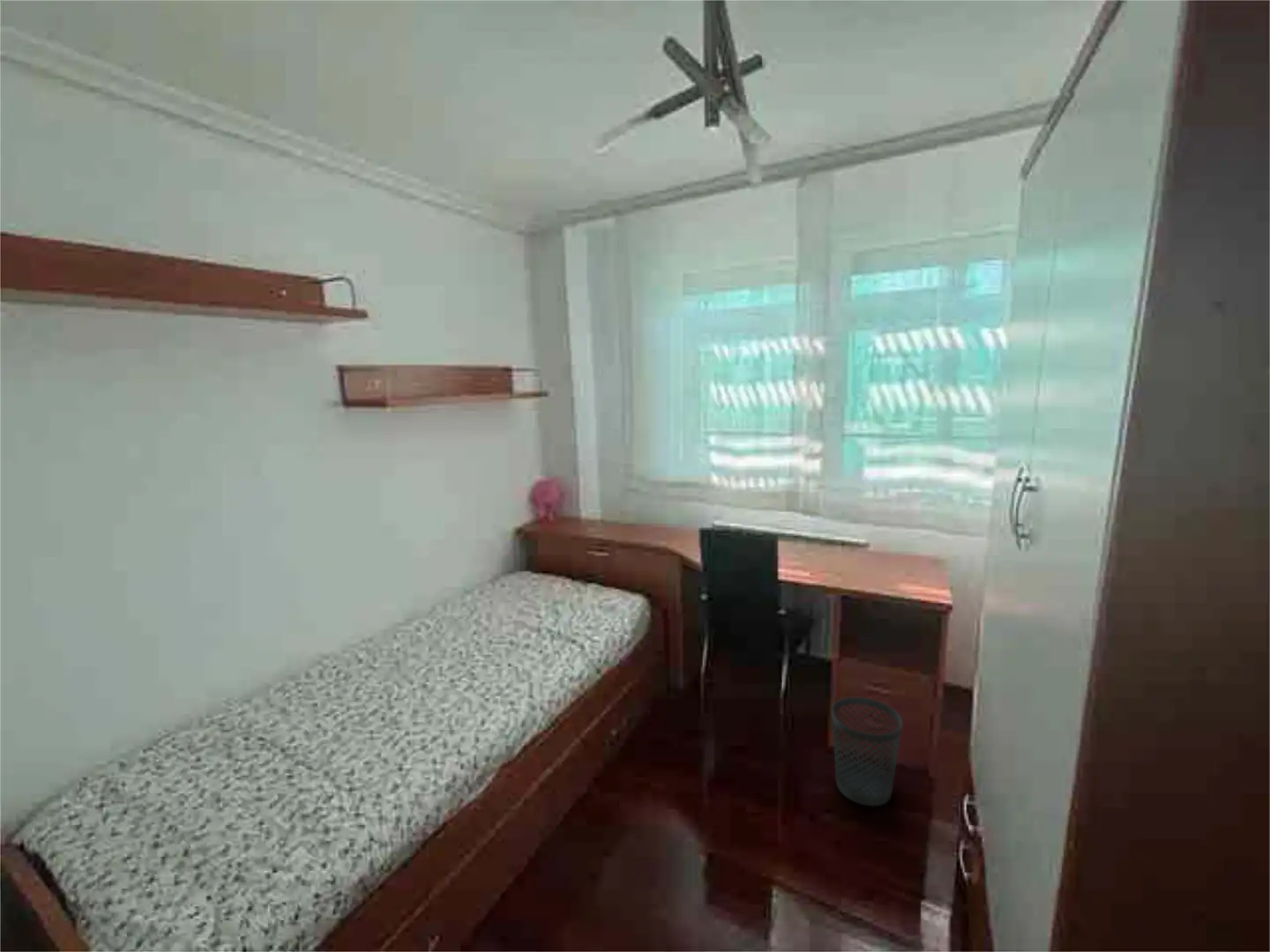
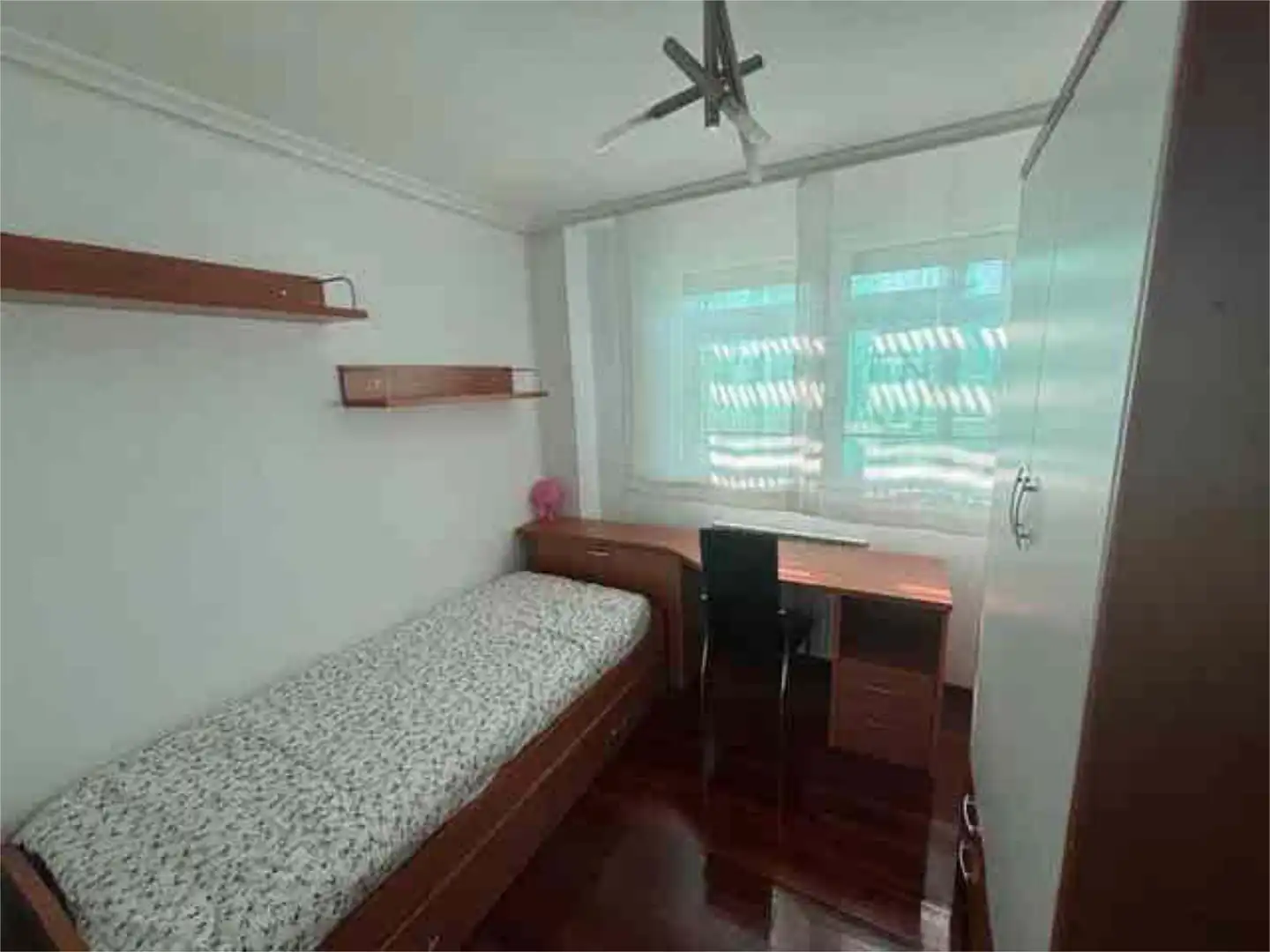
- wastebasket (864, 751)
